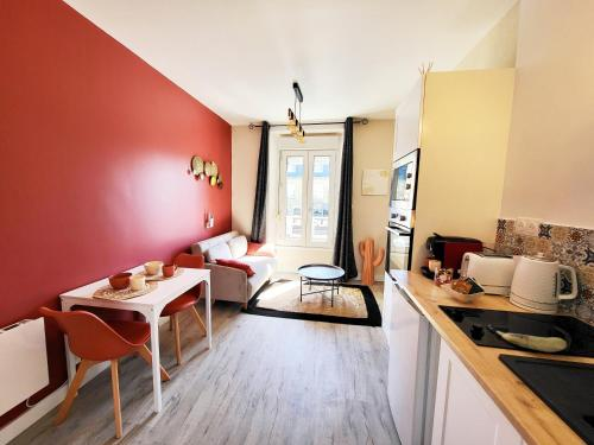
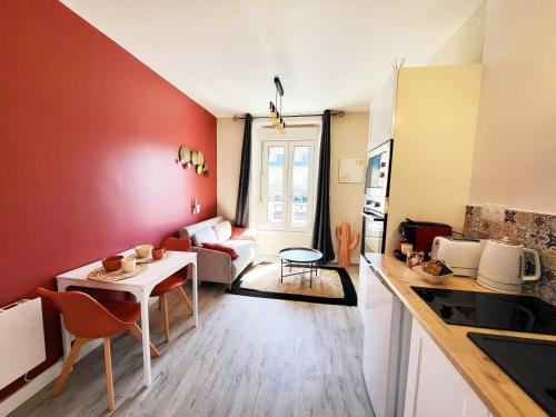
- fruit (529, 338)
